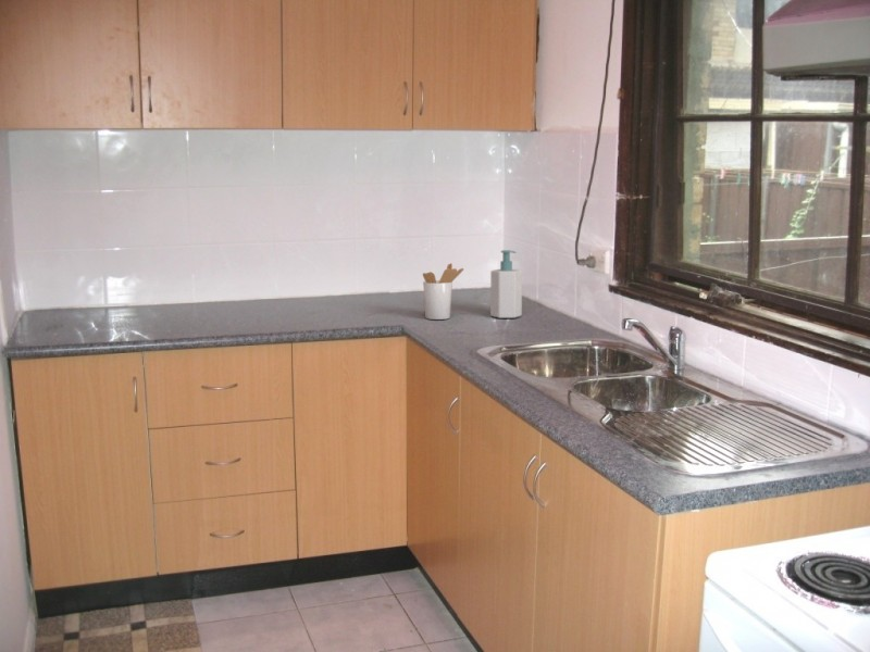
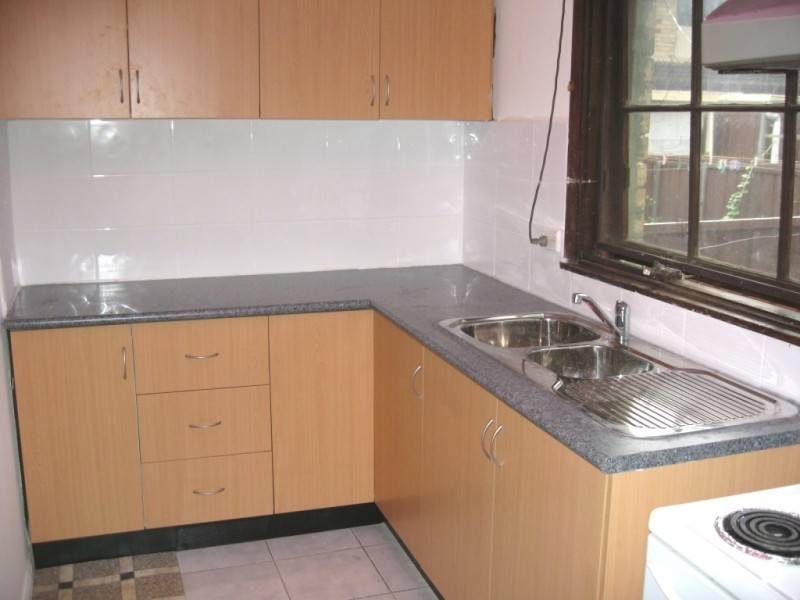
- utensil holder (443, 291)
- soap bottle (506, 283)
